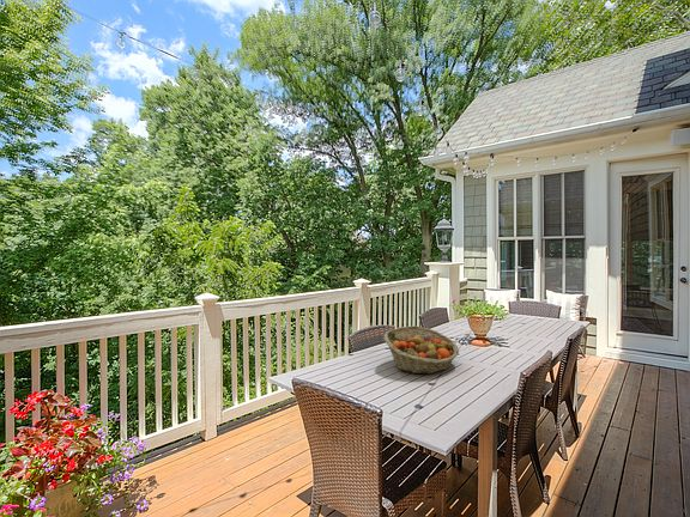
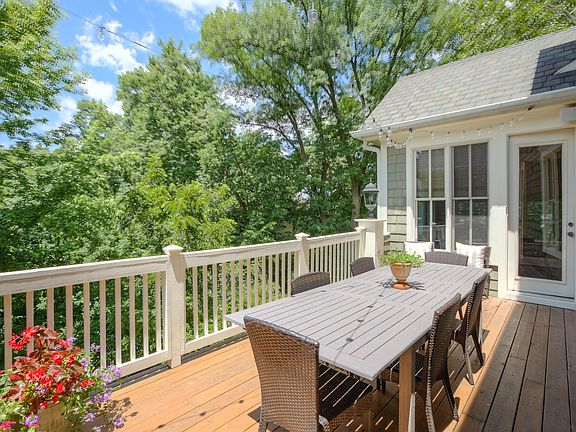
- fruit basket (420, 348)
